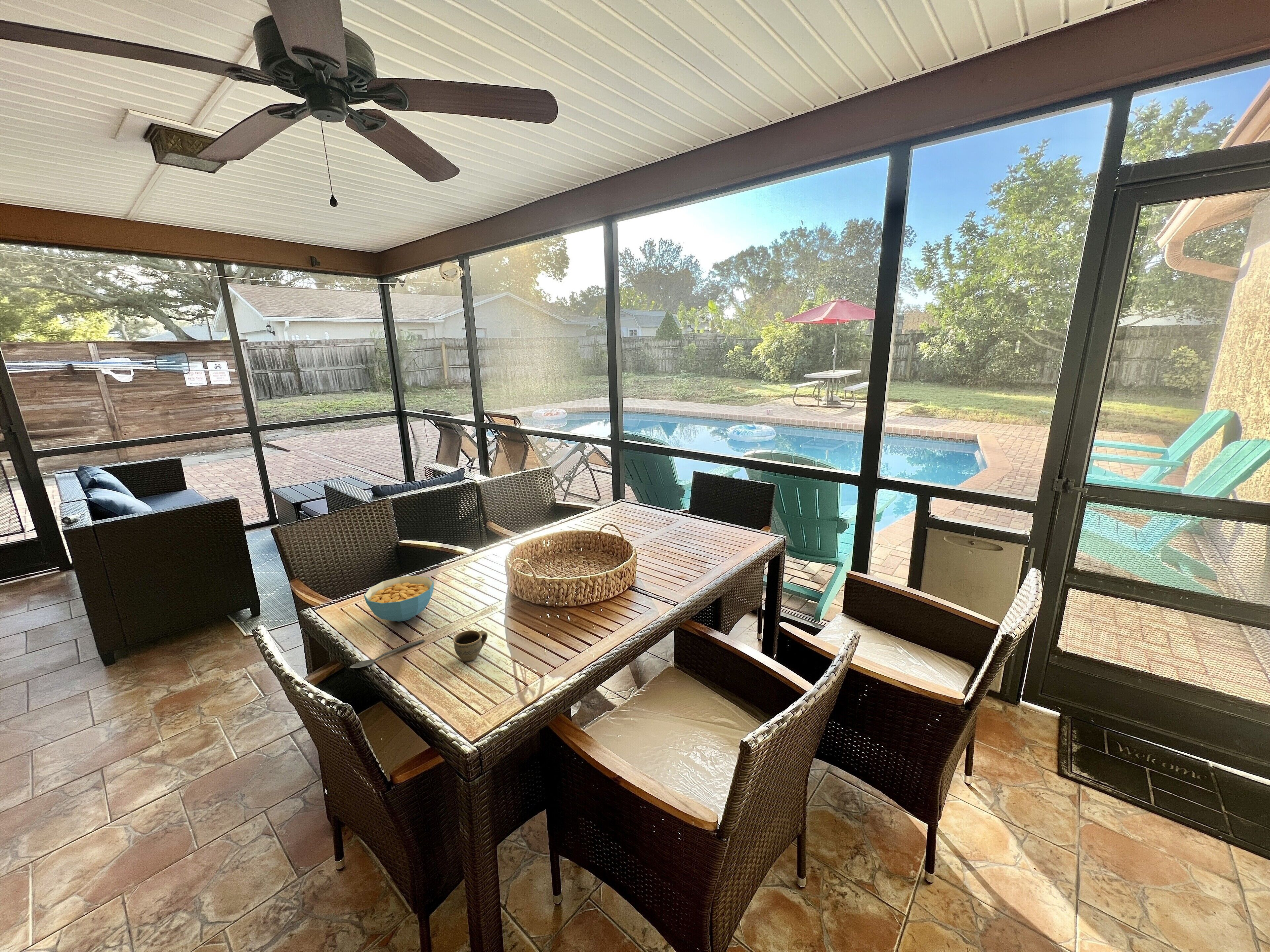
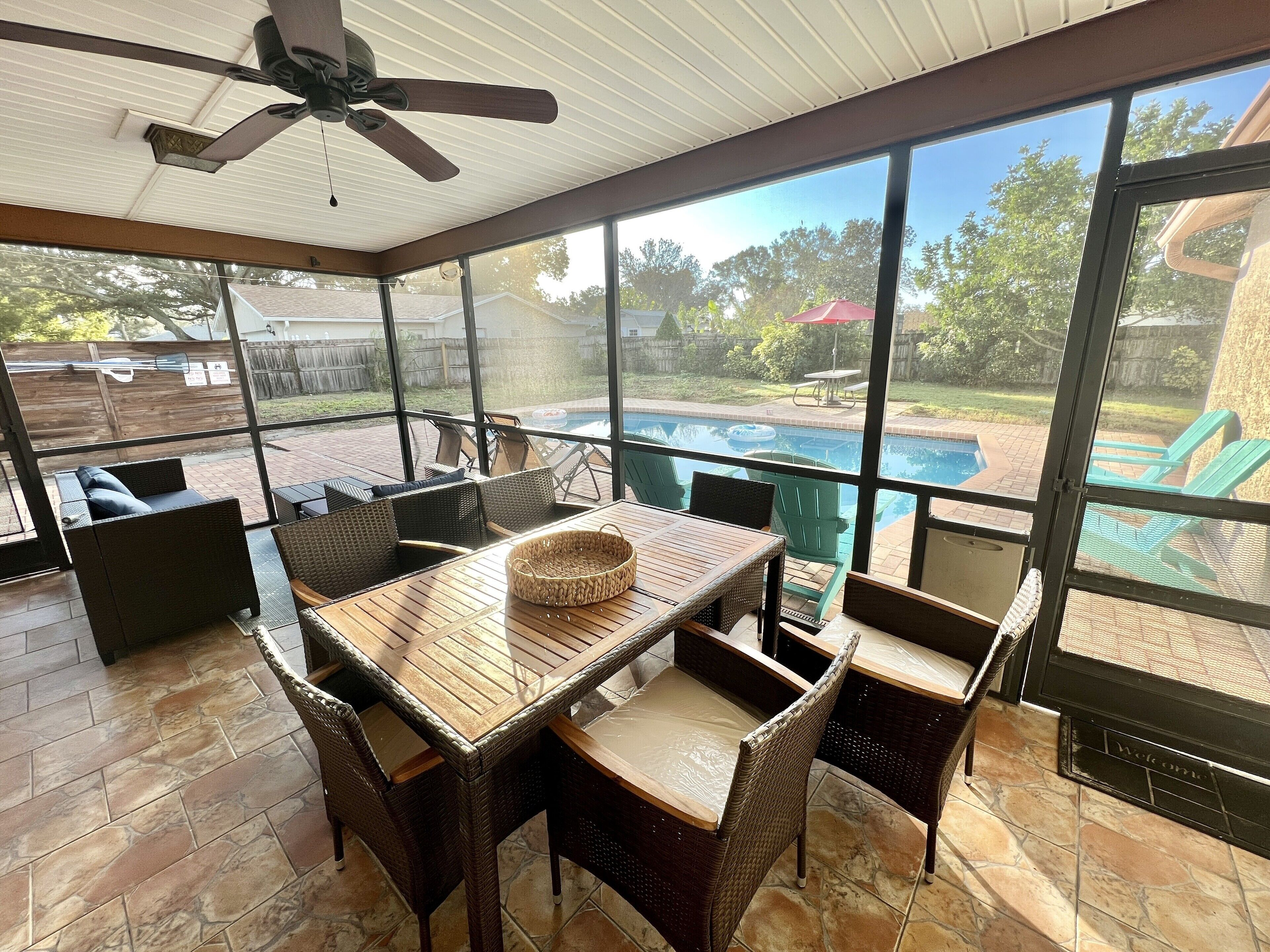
- spoon (389, 653)
- cereal bowl (402, 603)
- cup (473, 645)
